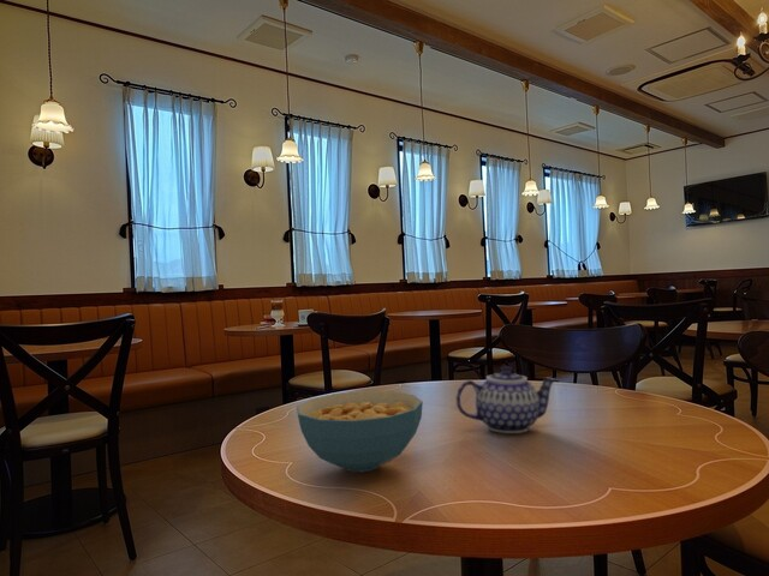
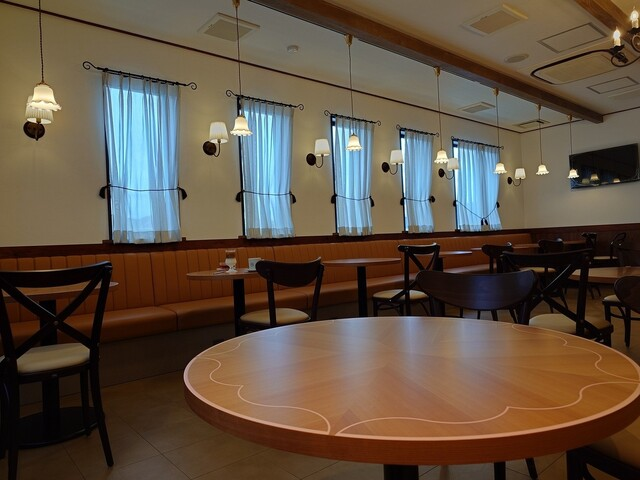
- teapot (507, 396)
- cereal bowl (360, 434)
